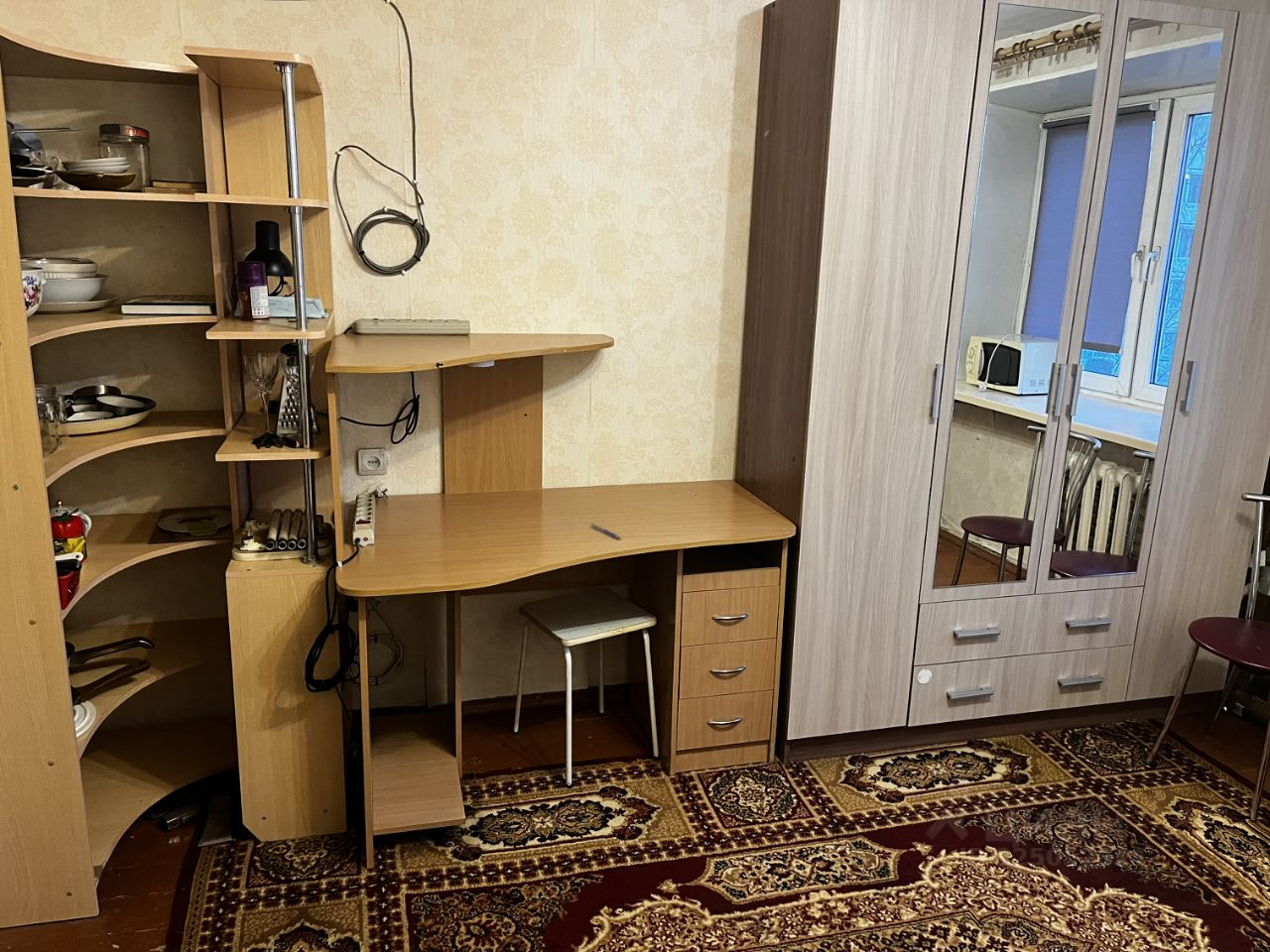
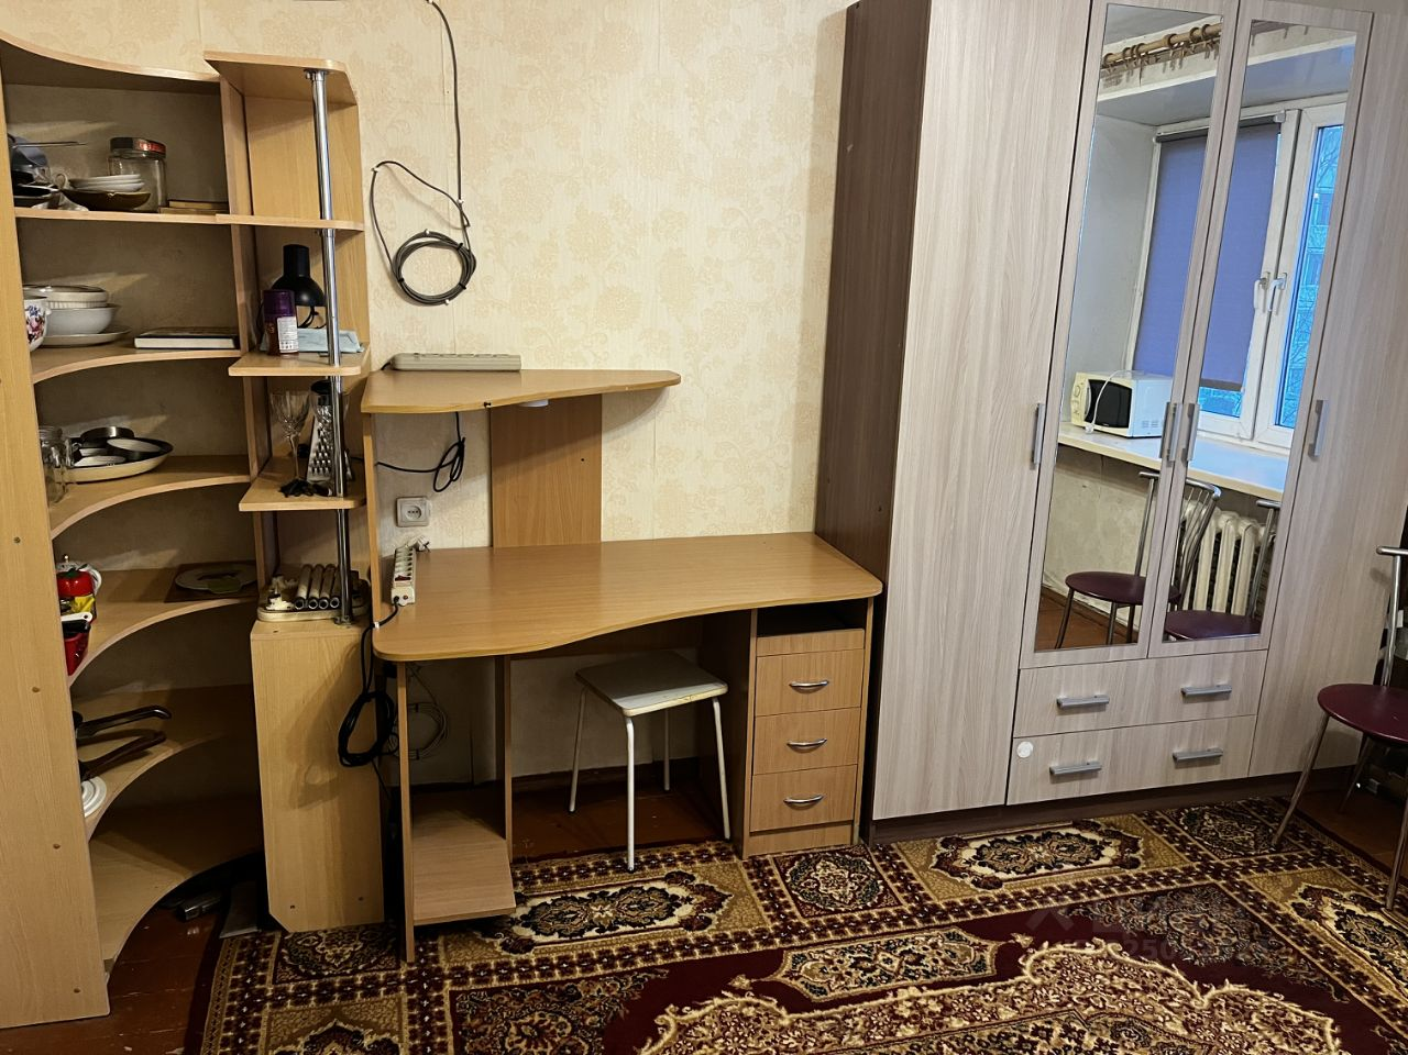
- pen (604, 530)
